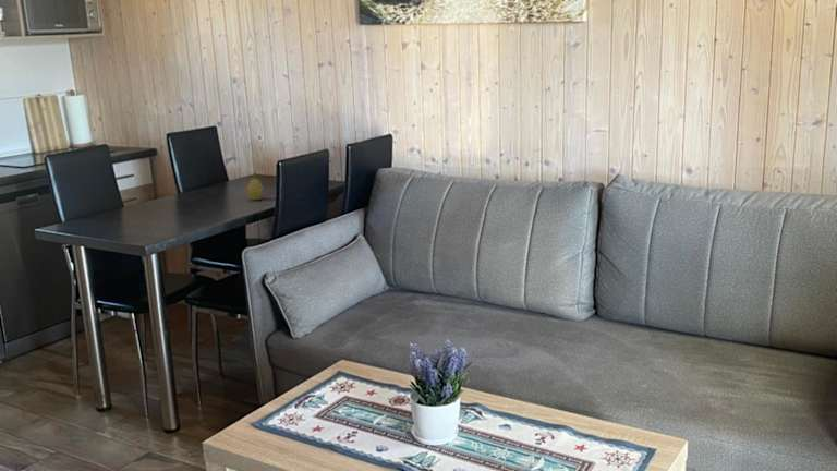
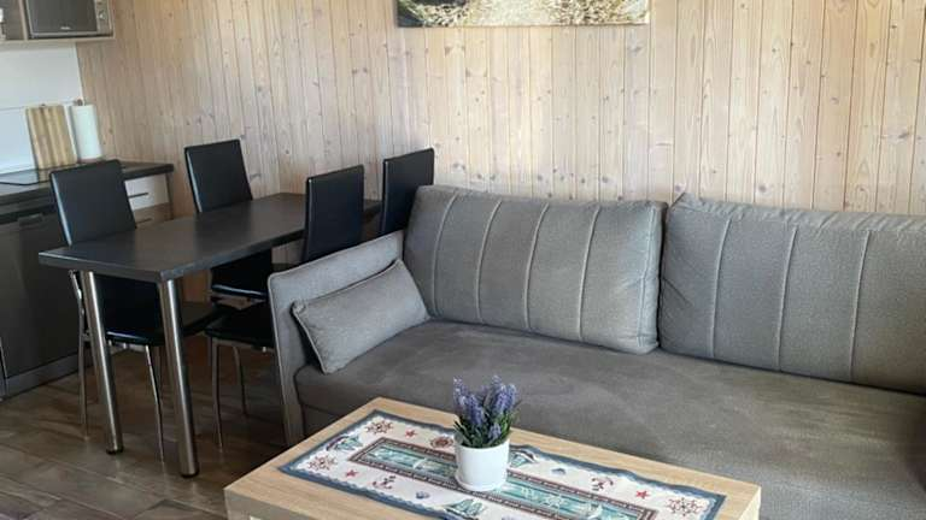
- fruit (254, 185)
